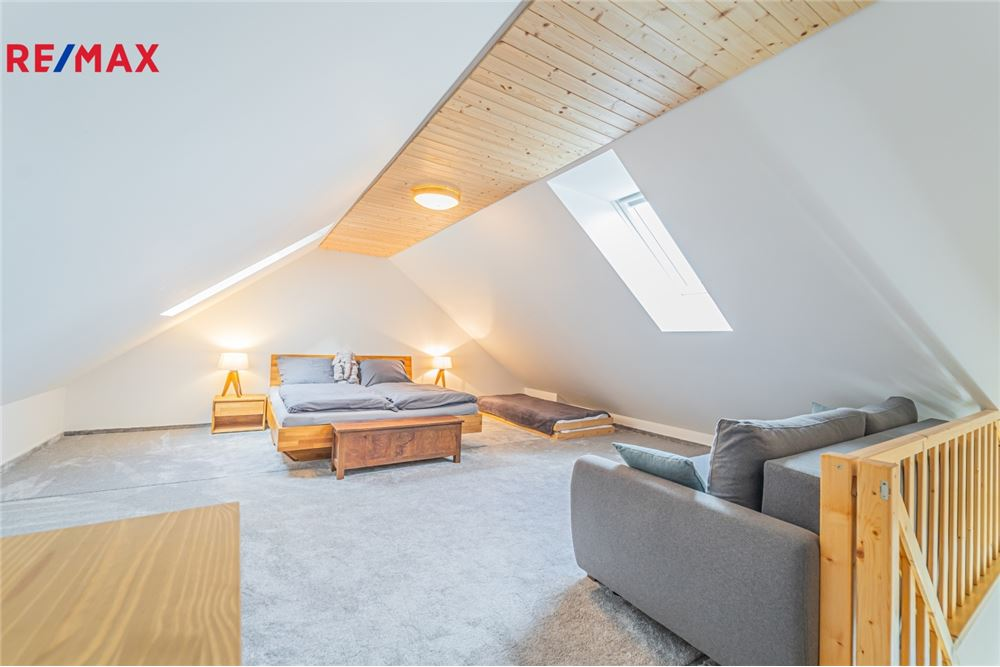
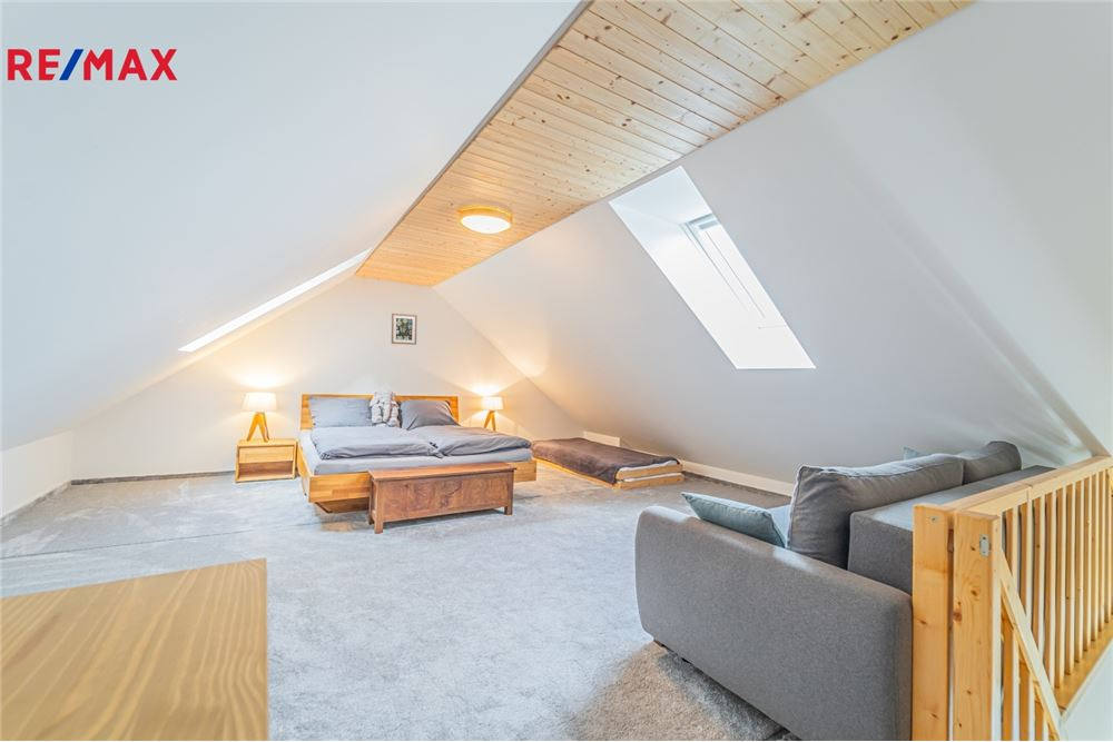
+ wall art (404, 328)
